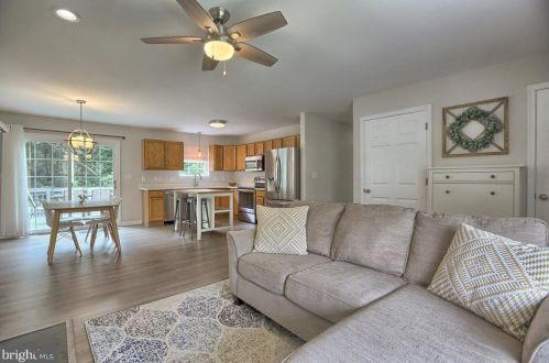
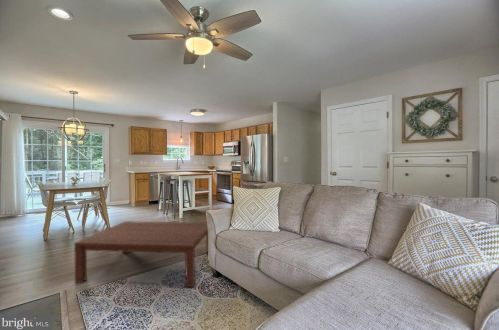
+ coffee table (153, 248)
